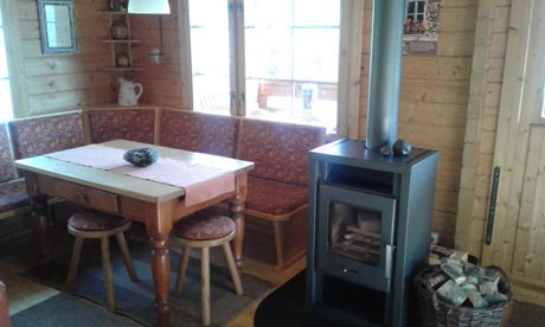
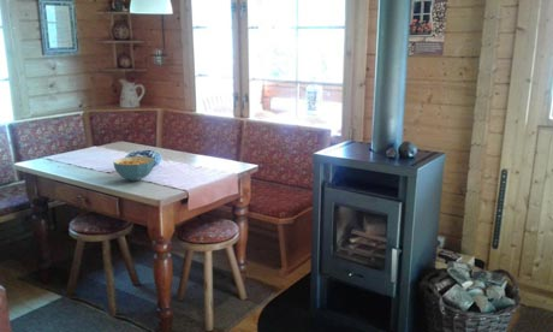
+ cereal bowl (135, 170)
